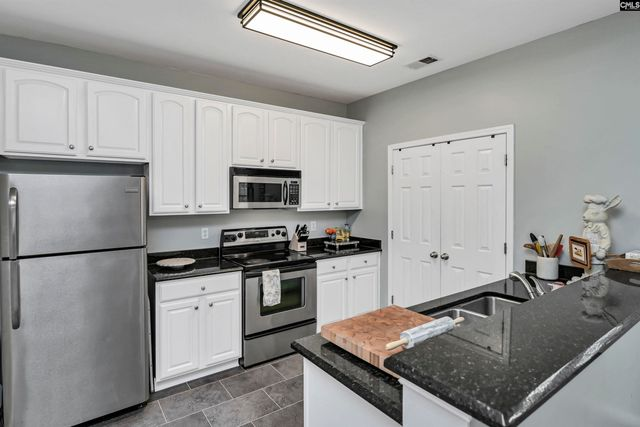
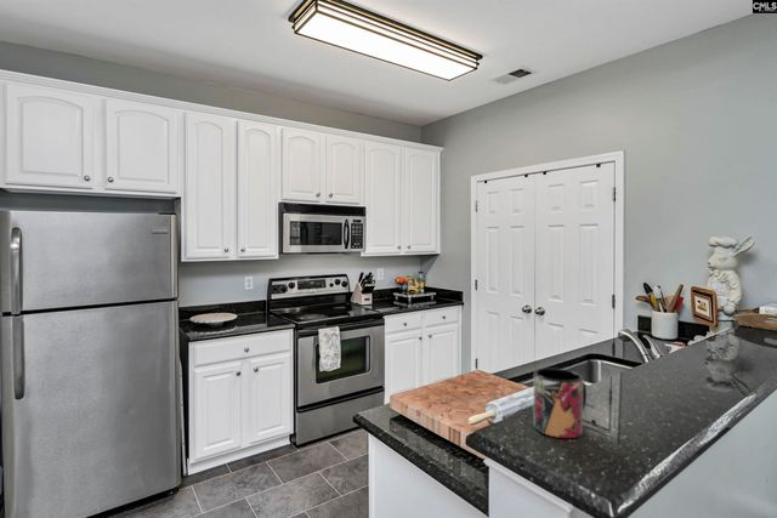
+ mug (563, 399)
